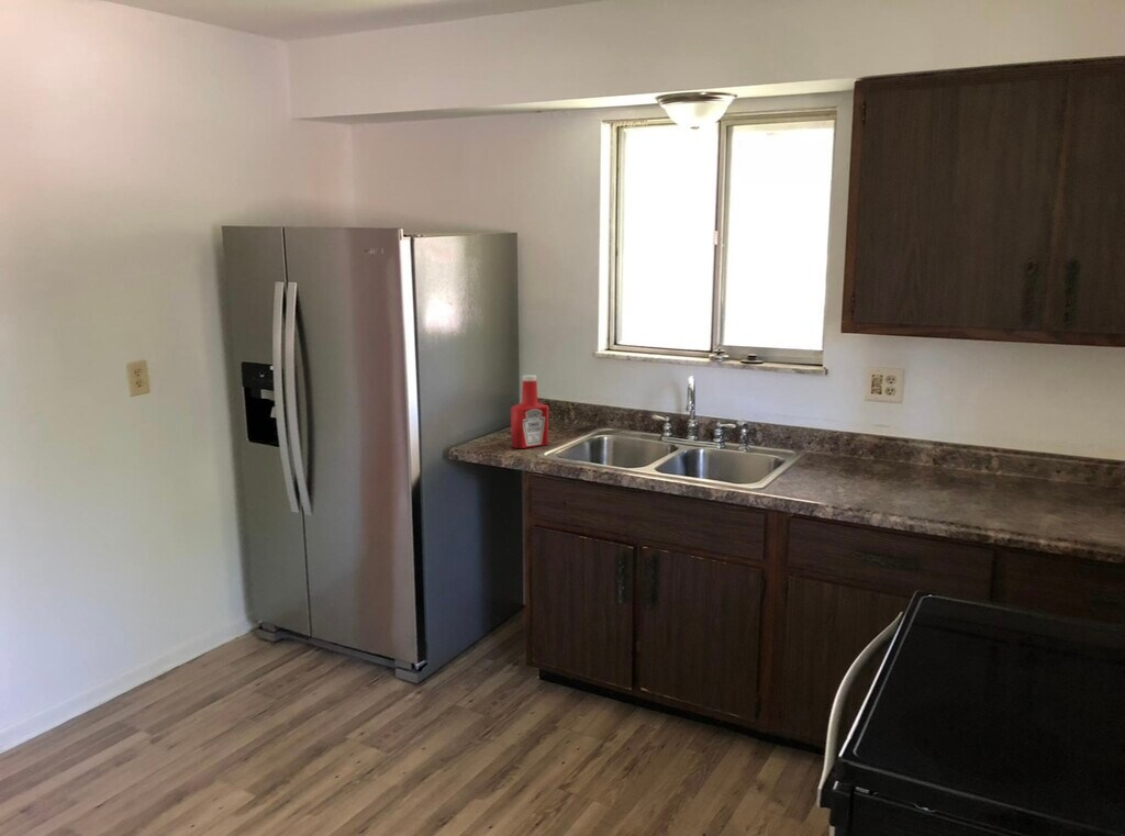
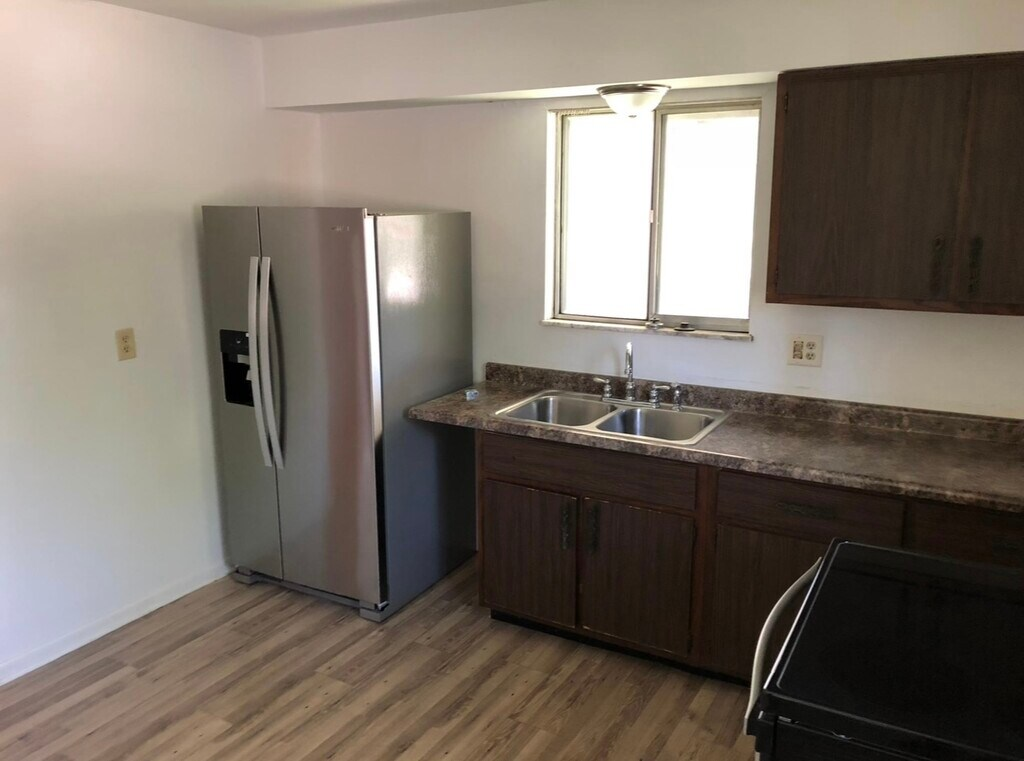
- soap bottle (530, 410)
